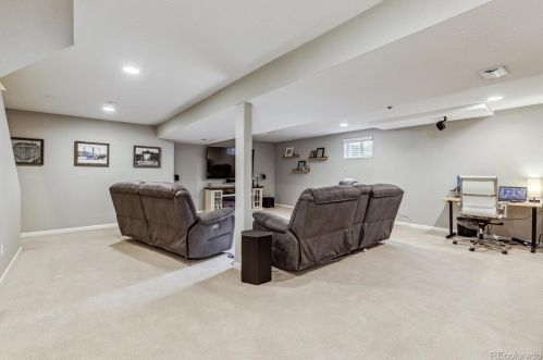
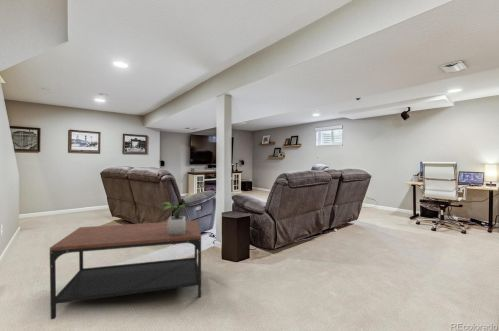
+ coffee table (137, 263)
+ potted plant (179, 216)
